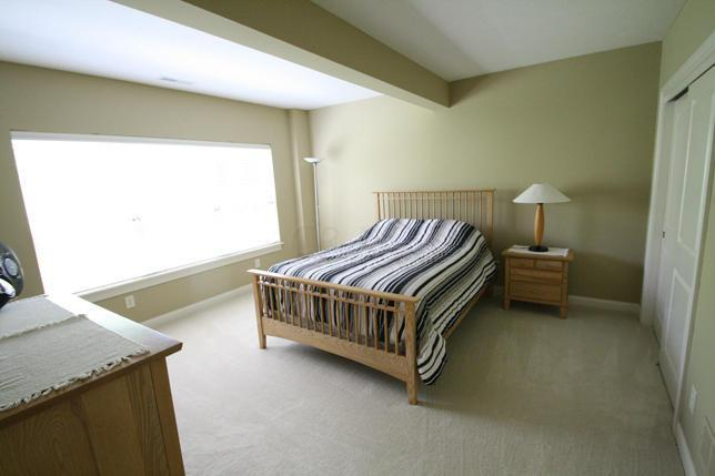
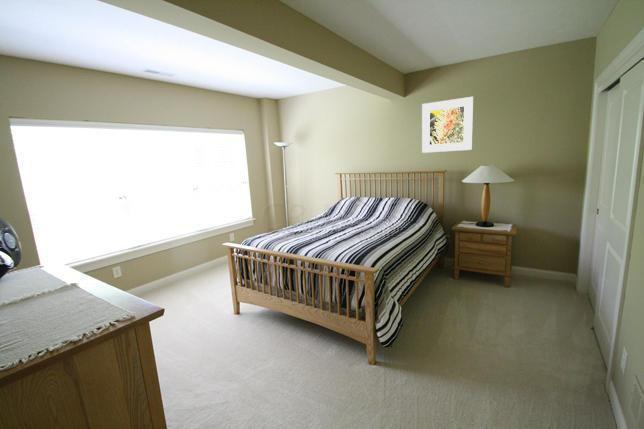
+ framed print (446, 126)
